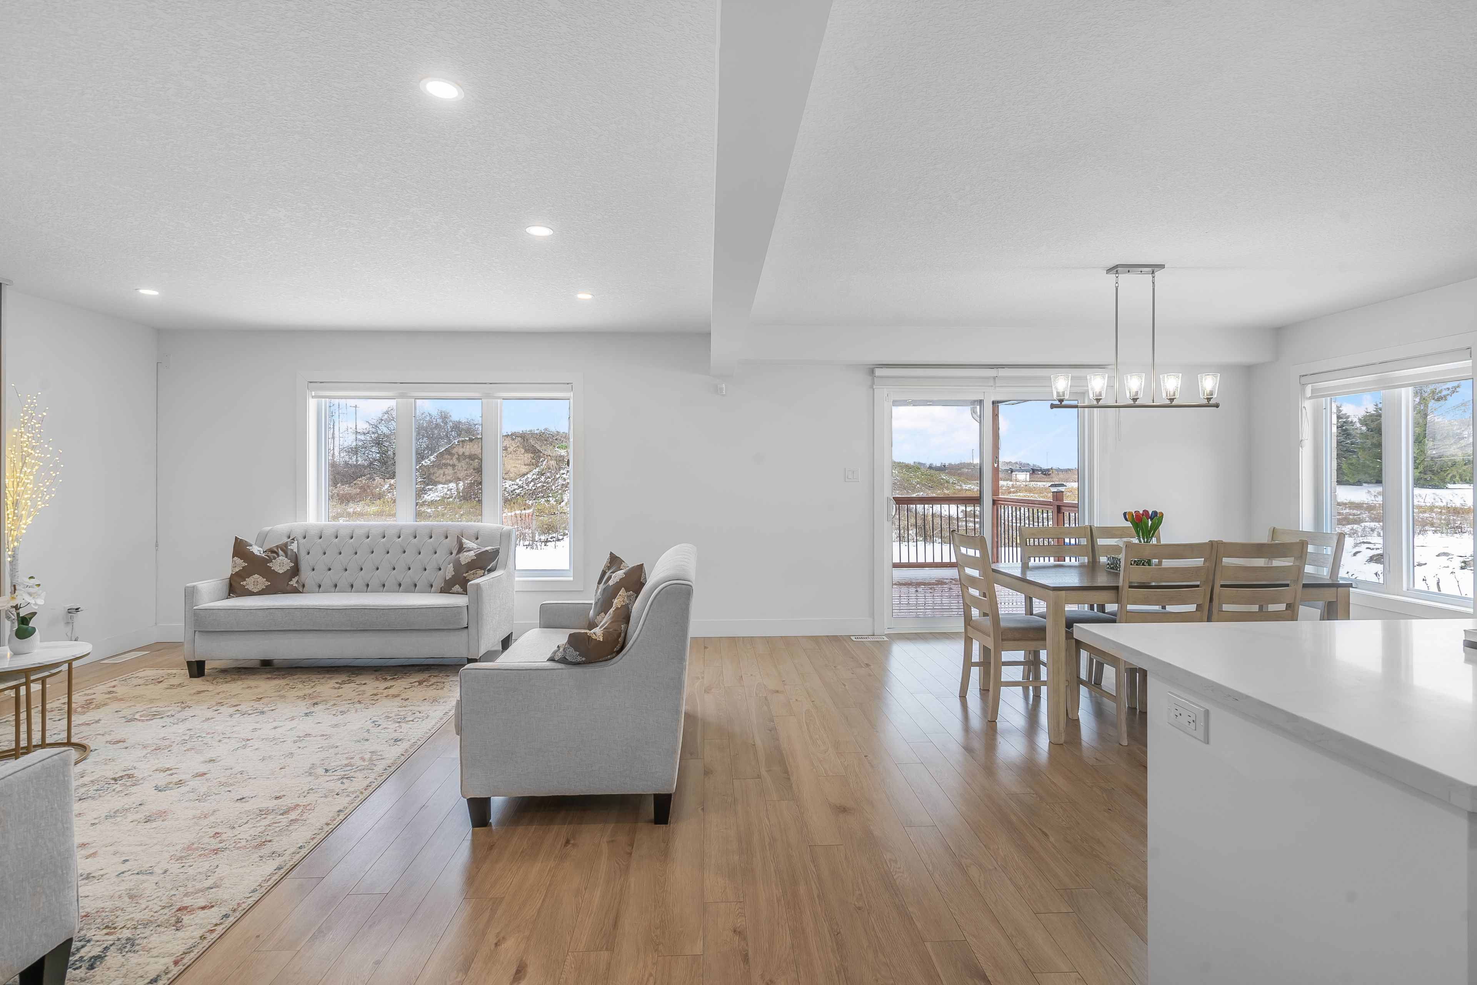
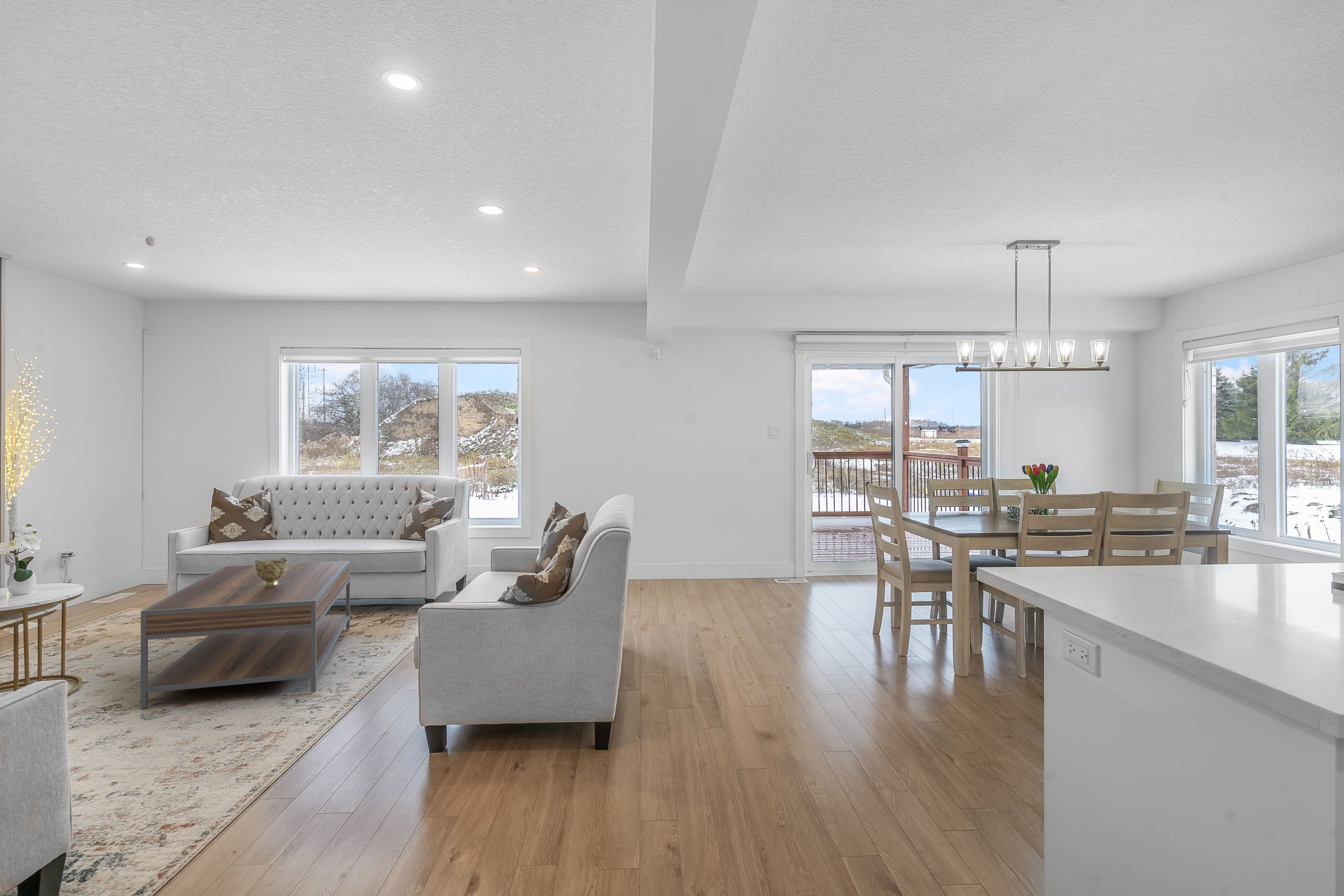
+ decorative bowl (271, 572)
+ coffee table (260, 621)
+ eyeball (151, 241)
